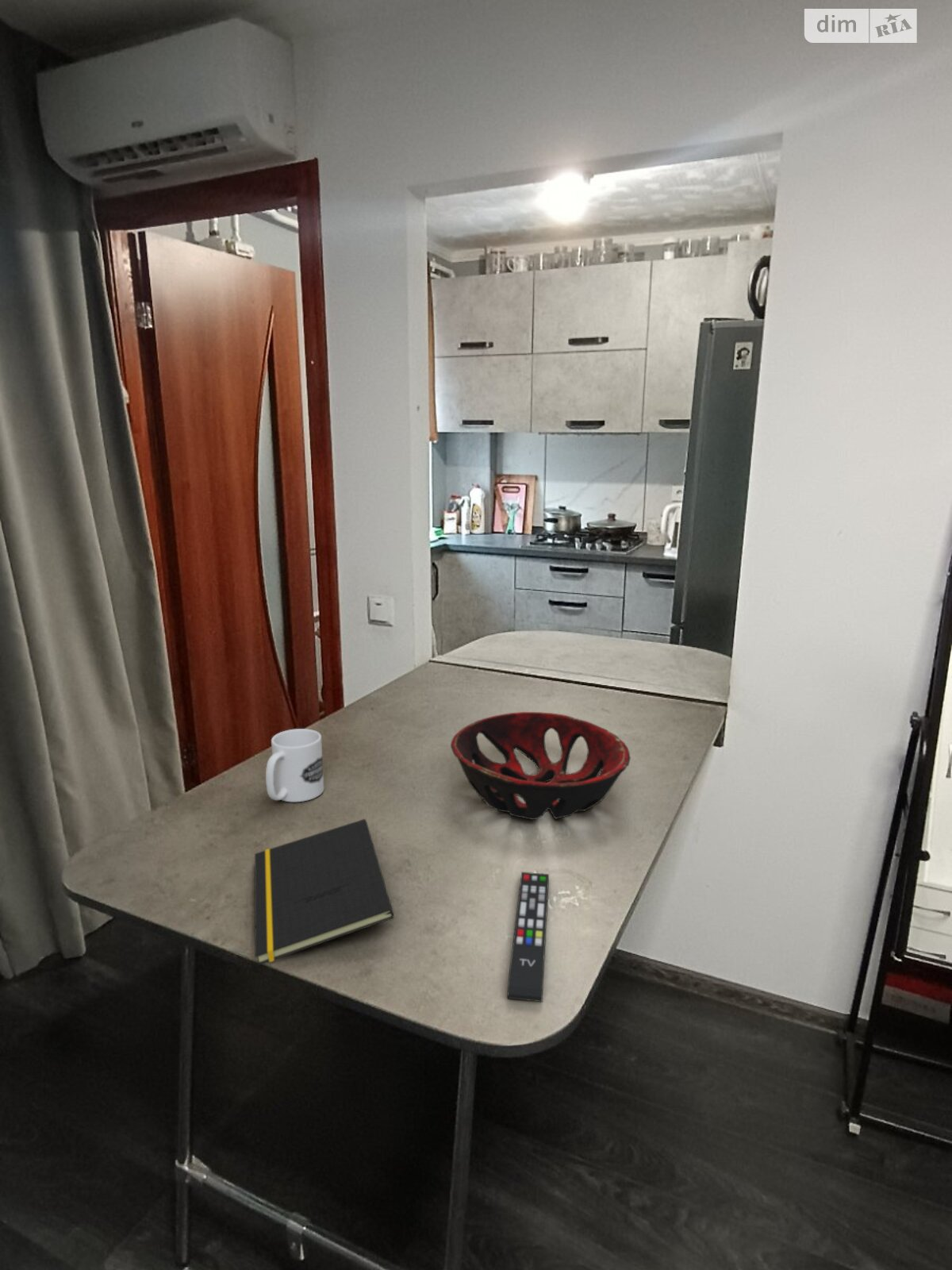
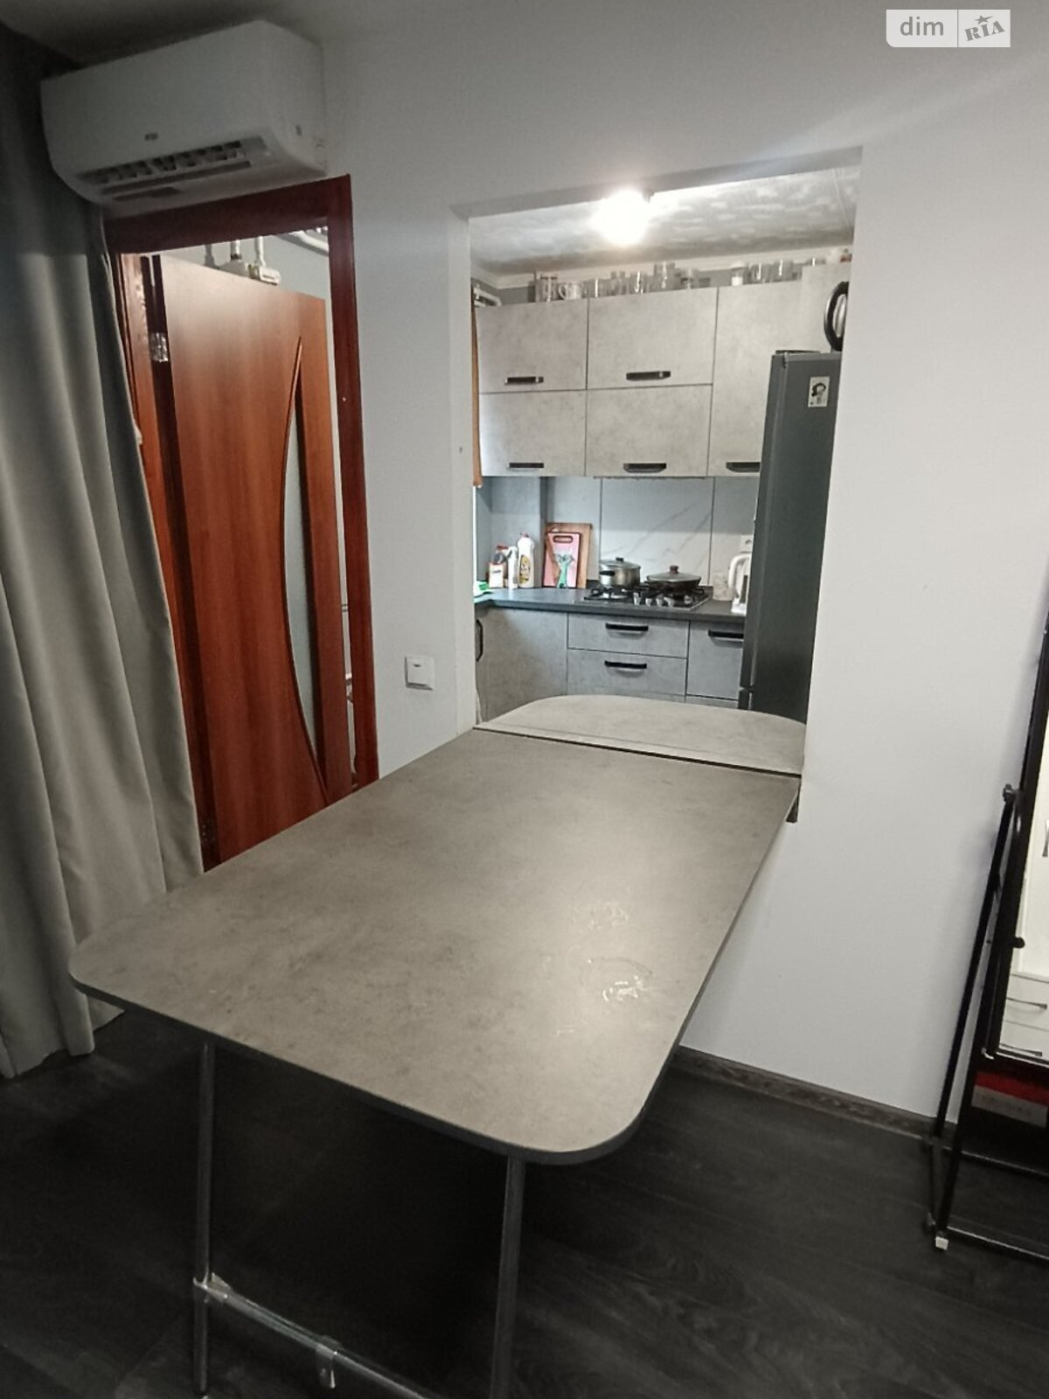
- notepad (318, 883)
- mug (291, 768)
- remote control (530, 929)
- decorative bowl (539, 770)
